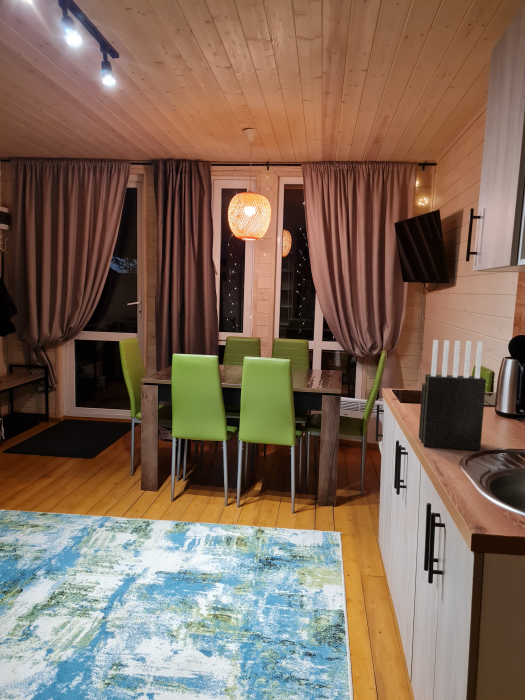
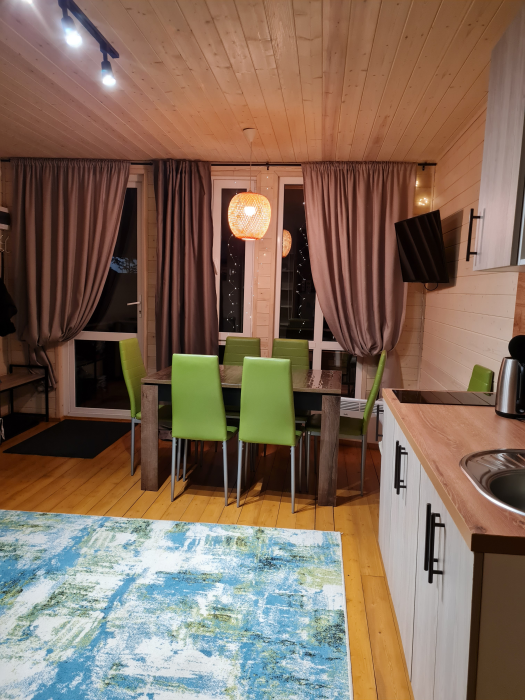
- knife block (451, 392)
